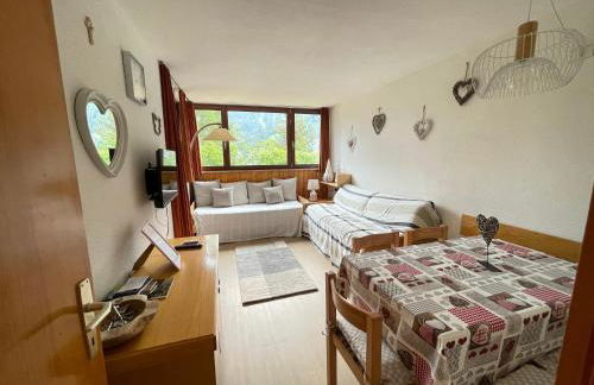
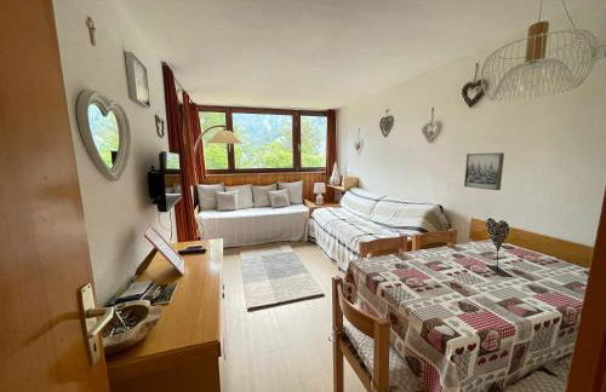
+ wall art (482, 171)
